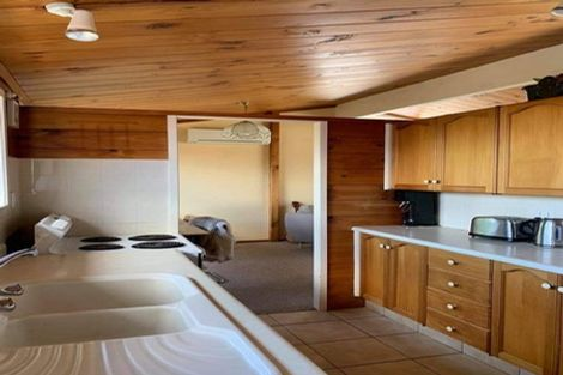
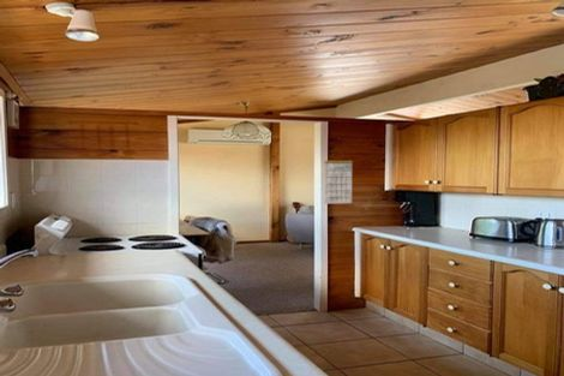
+ calendar (338, 177)
